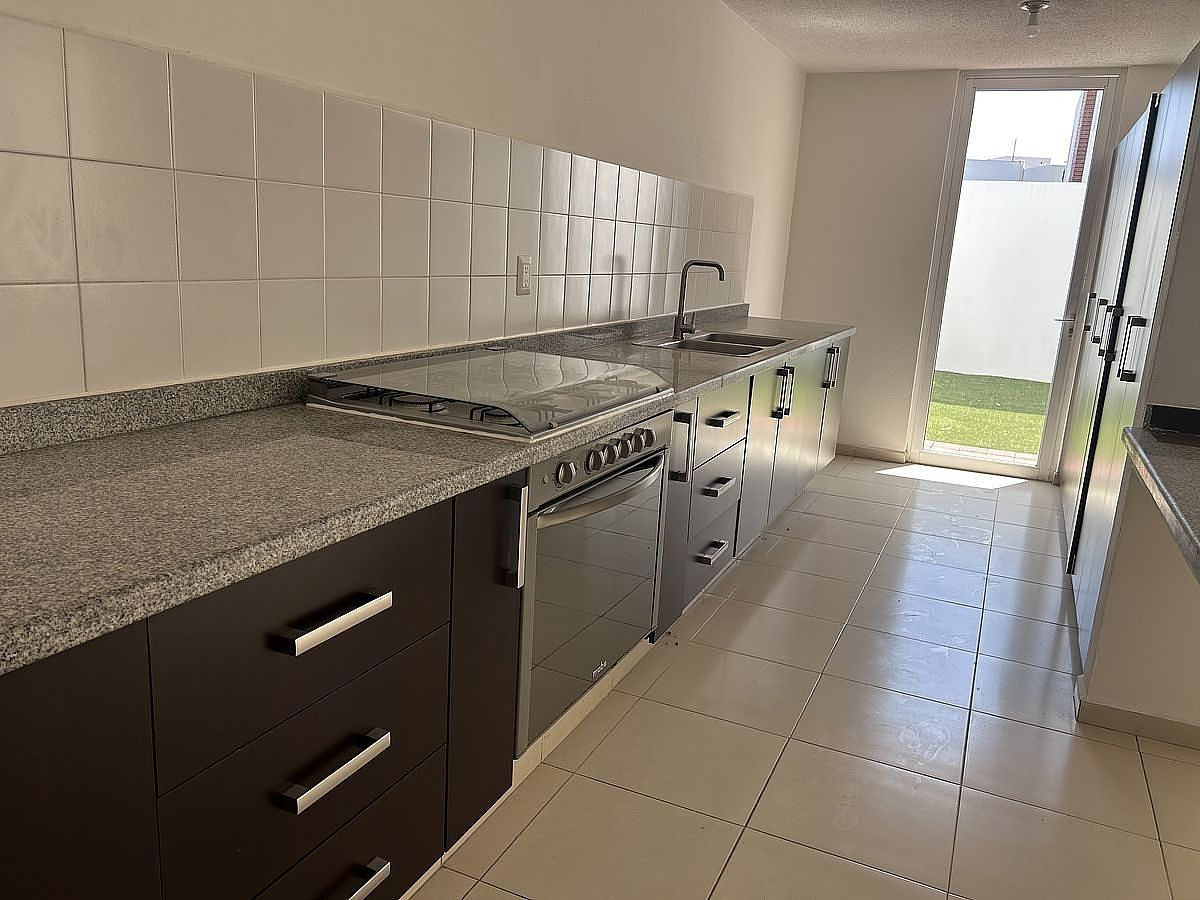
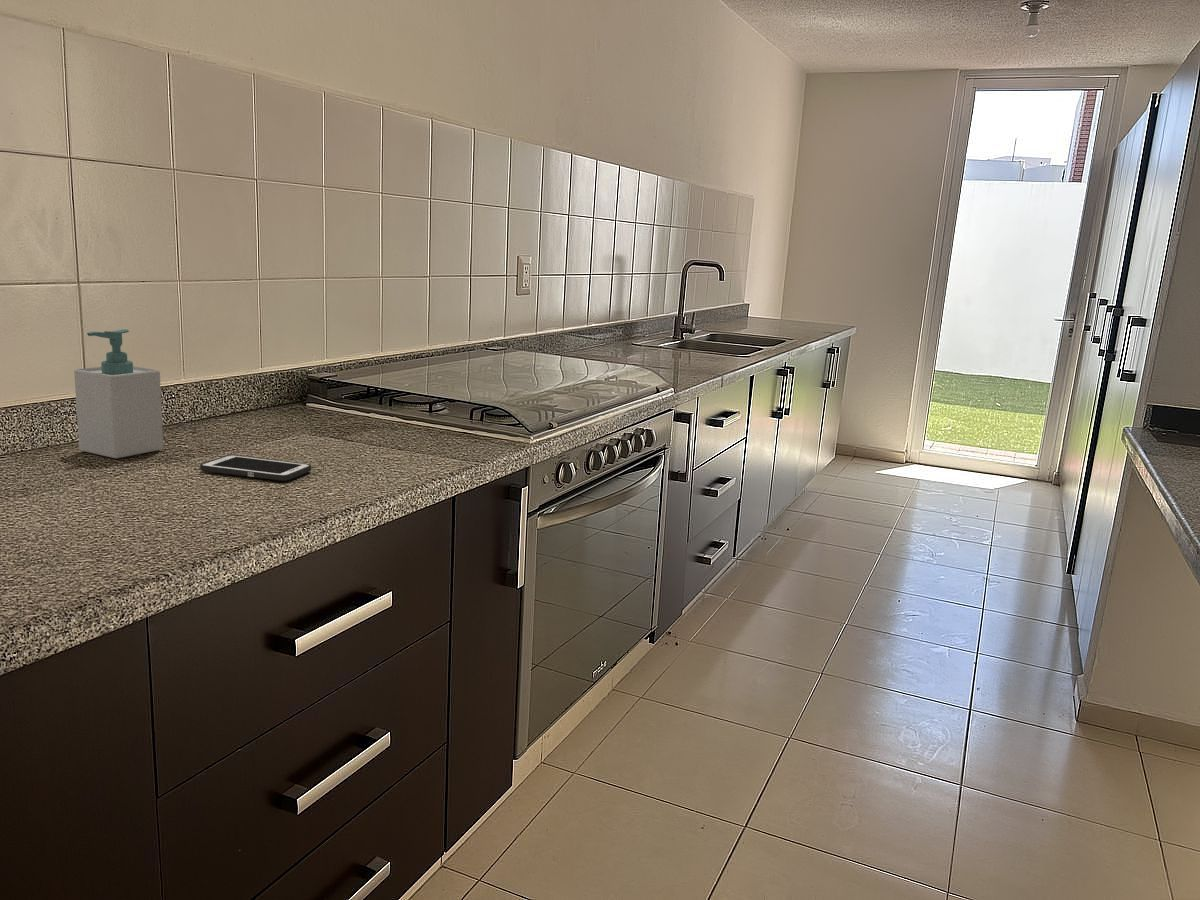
+ cell phone (256, 467)
+ soap bottle (118, 391)
